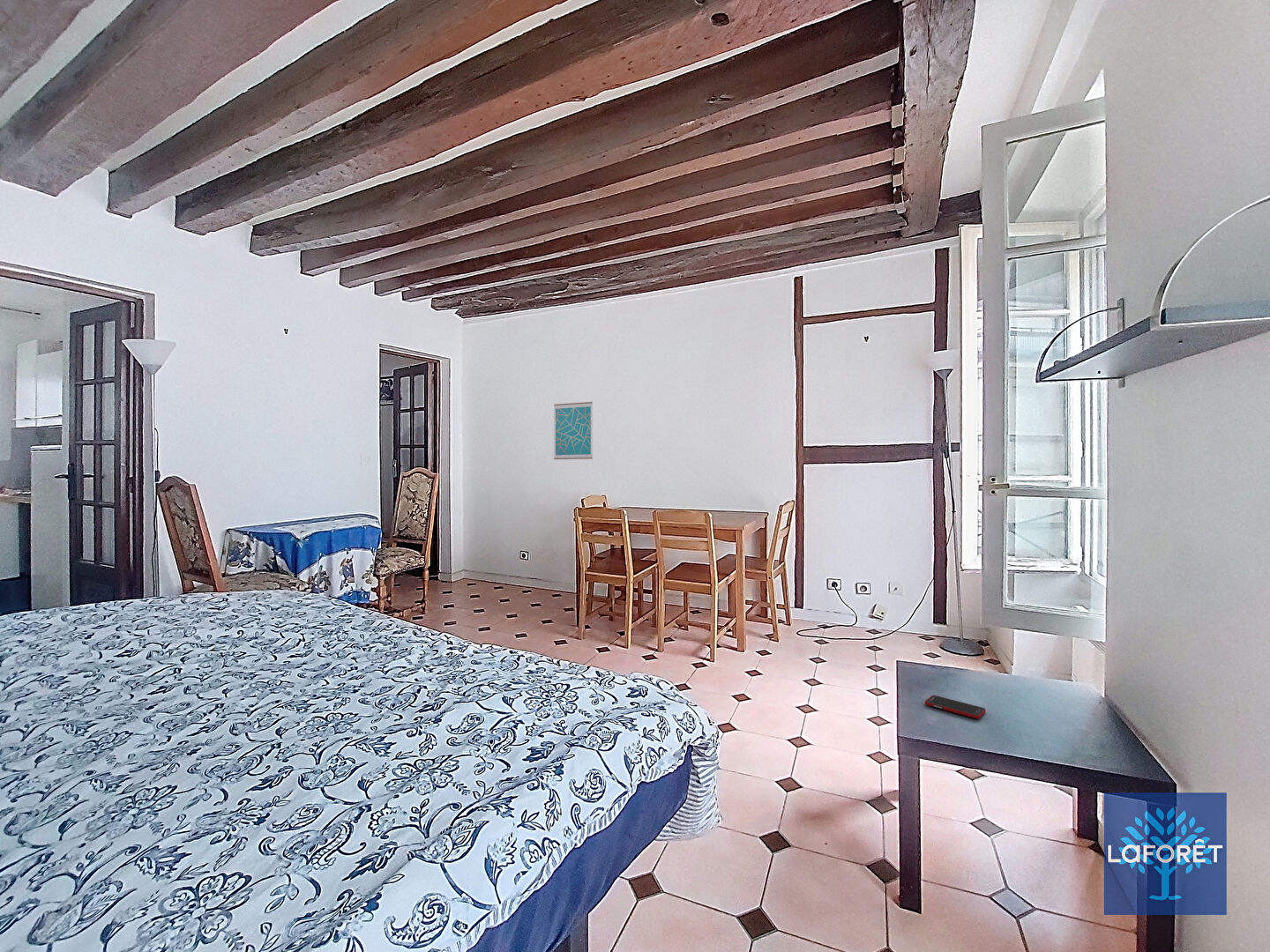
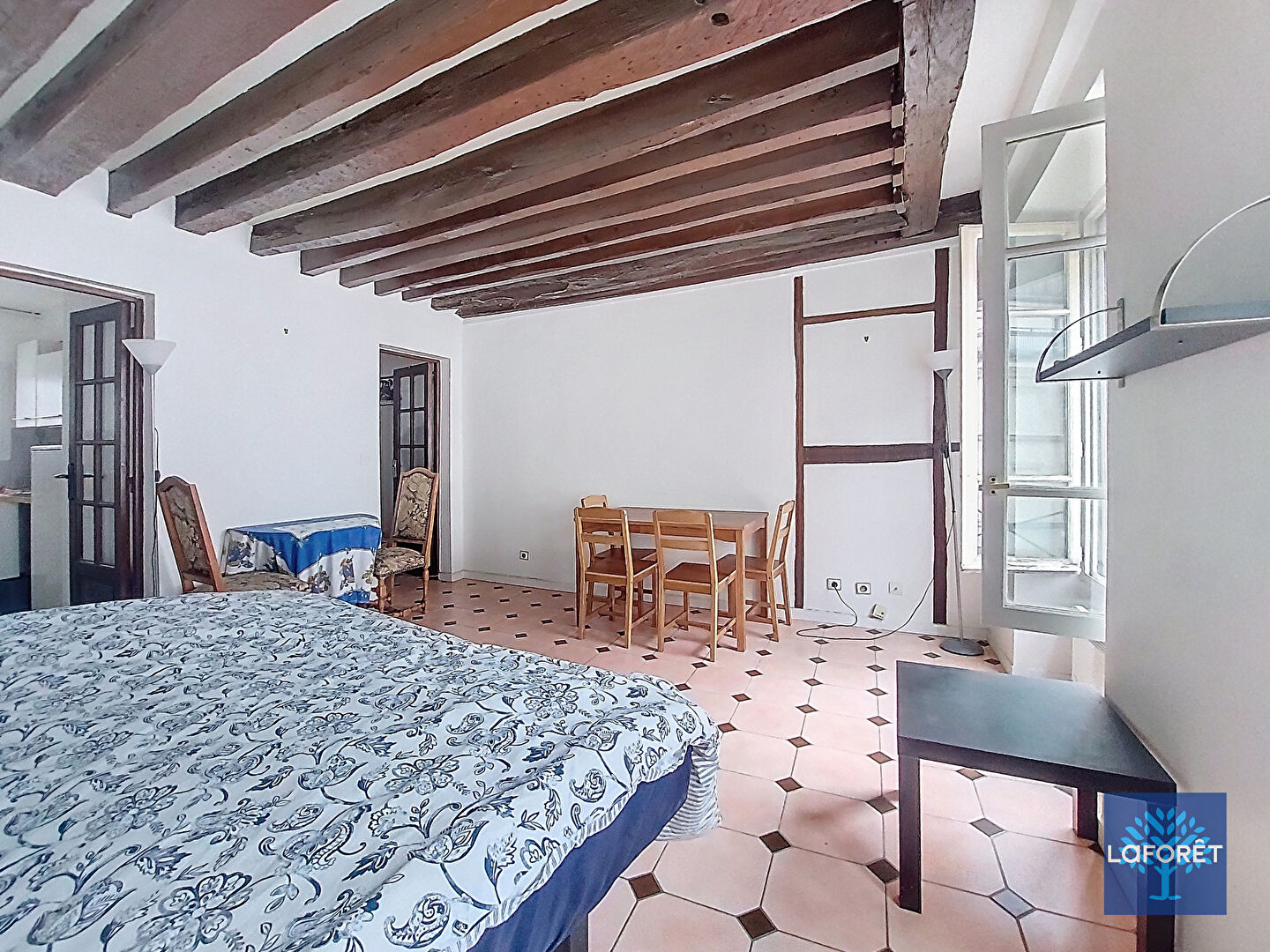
- cell phone (954, 706)
- wall art (572, 431)
